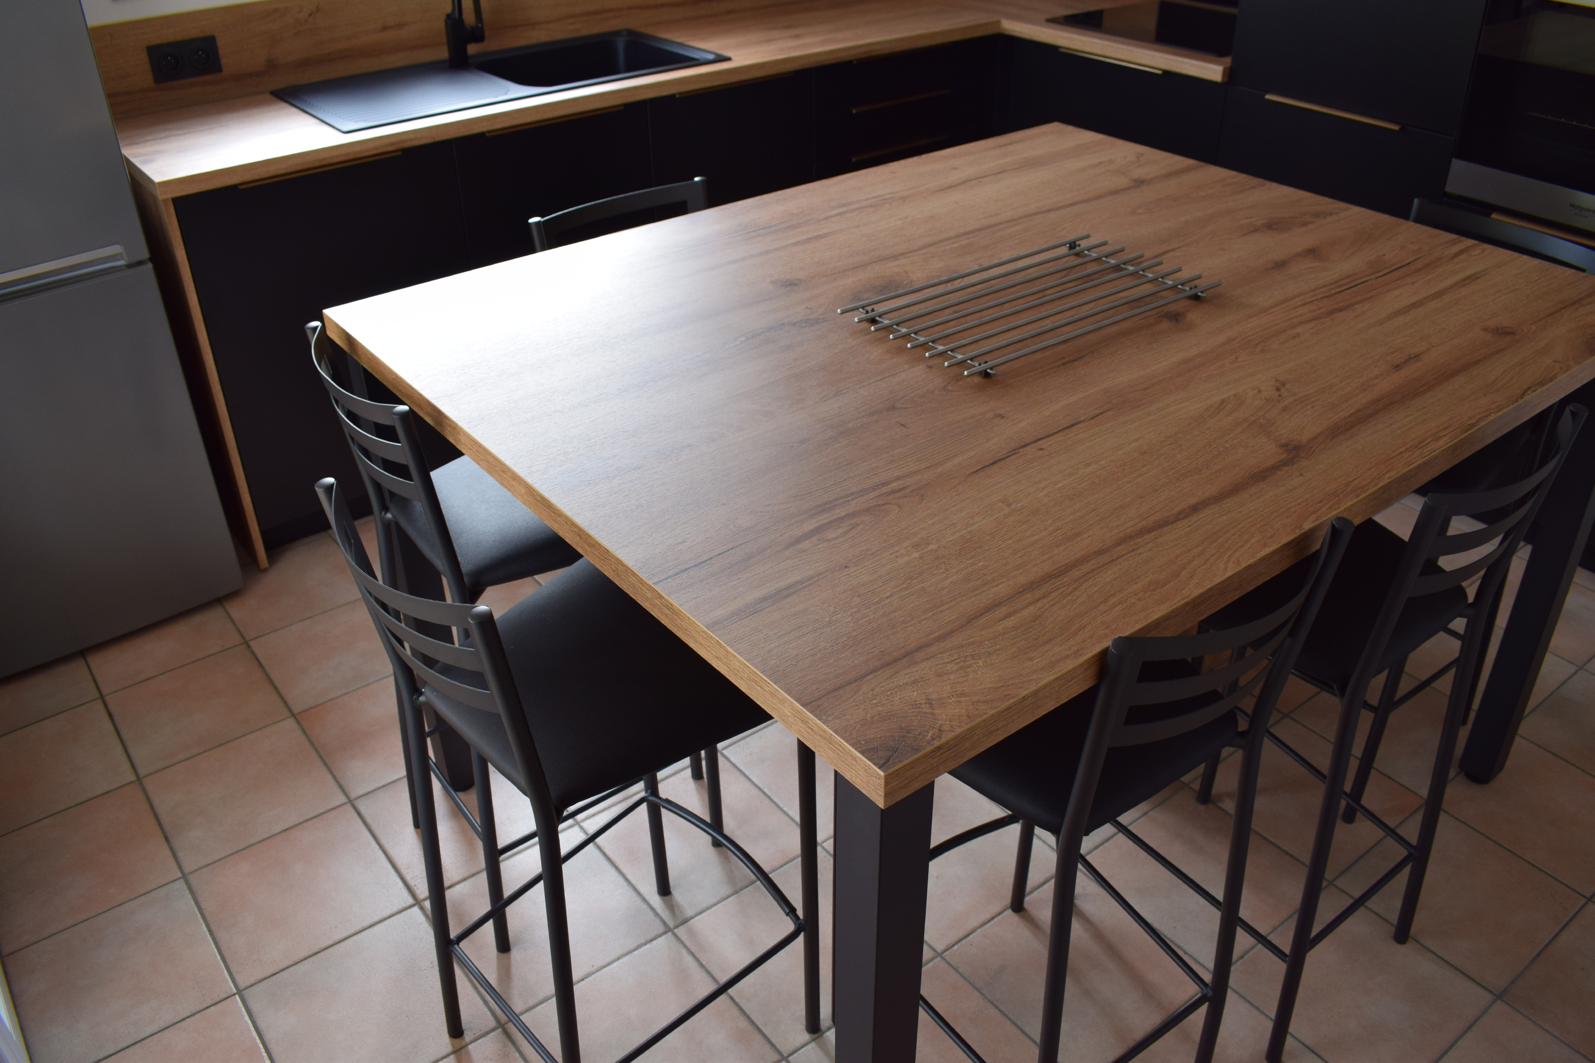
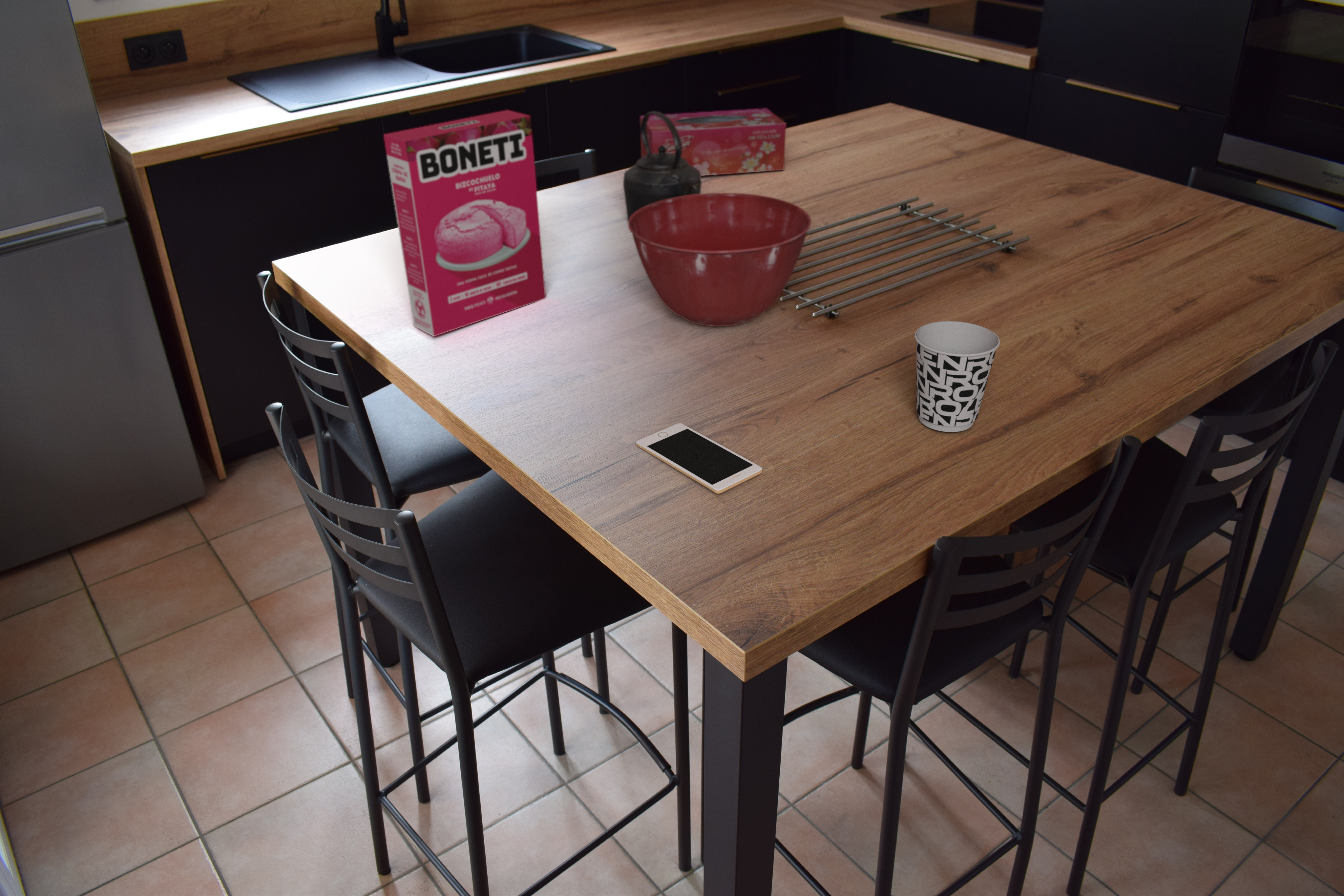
+ tissue box (711, 143)
+ cup (951, 379)
+ cell phone (698, 456)
+ kettle (670, 173)
+ mixing bowl (718, 265)
+ cereal box (471, 223)
